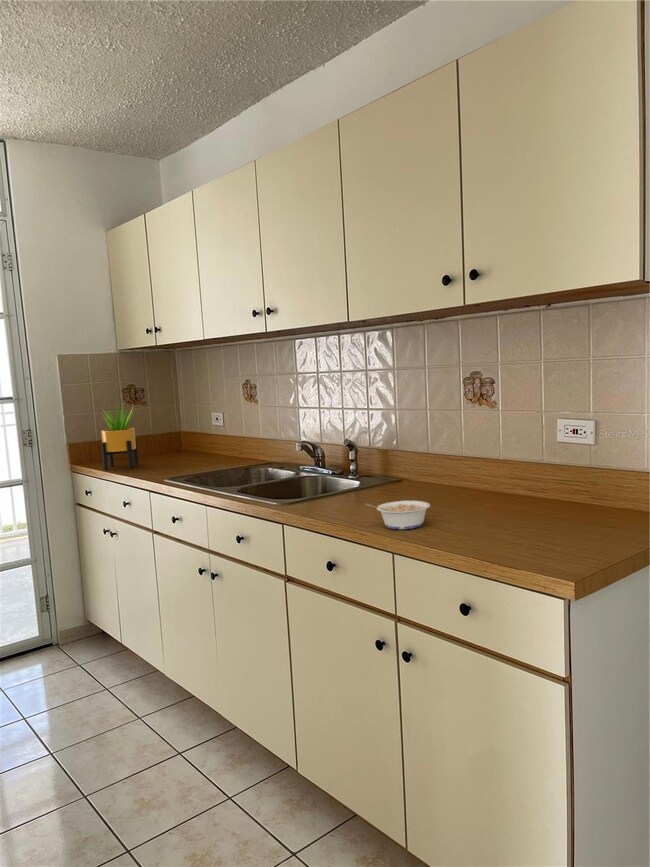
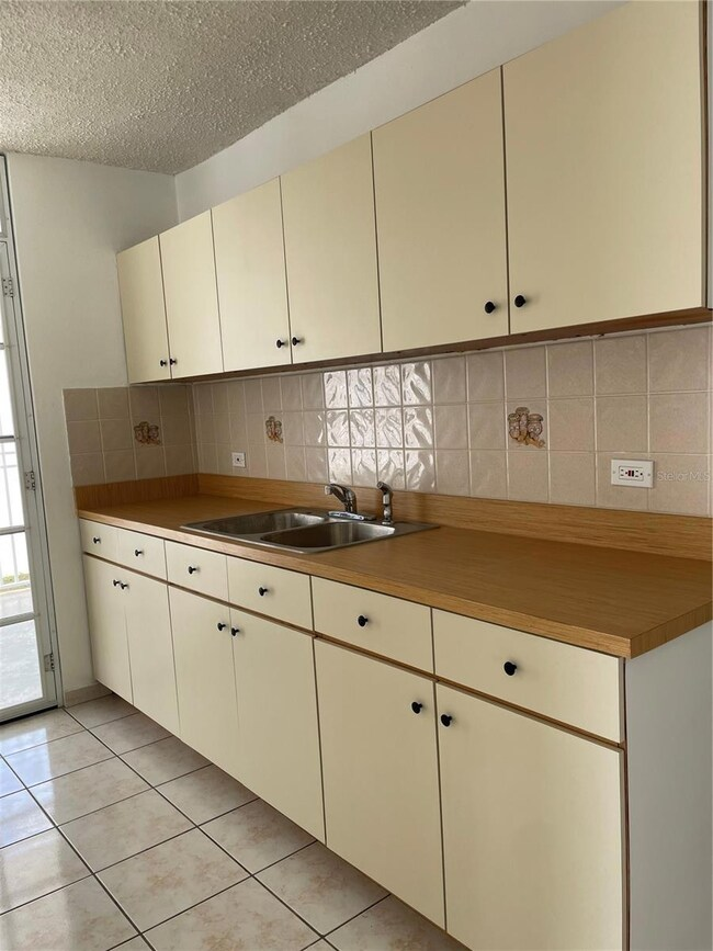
- legume (401, 514)
- potted plant (118, 434)
